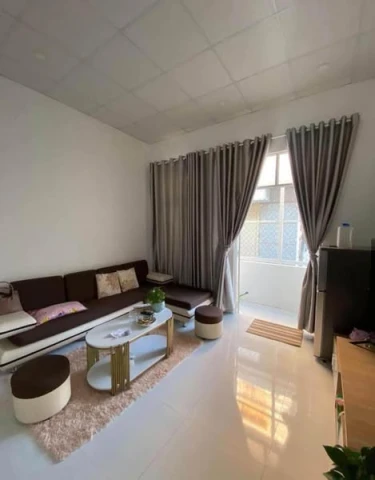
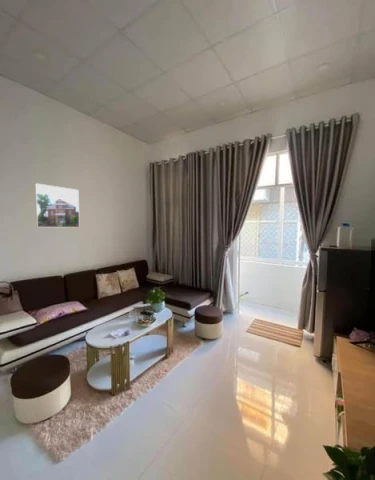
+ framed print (58, 207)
